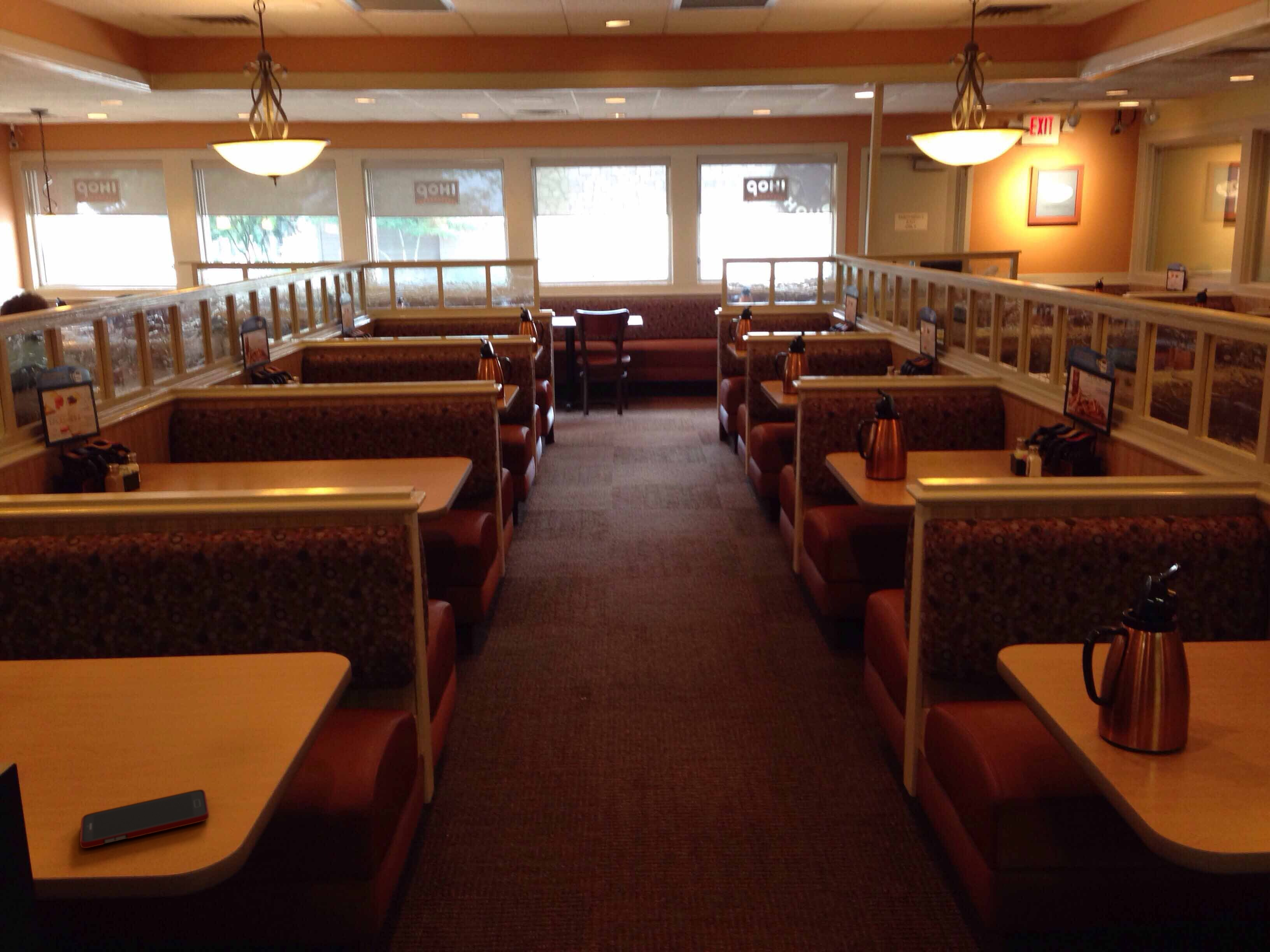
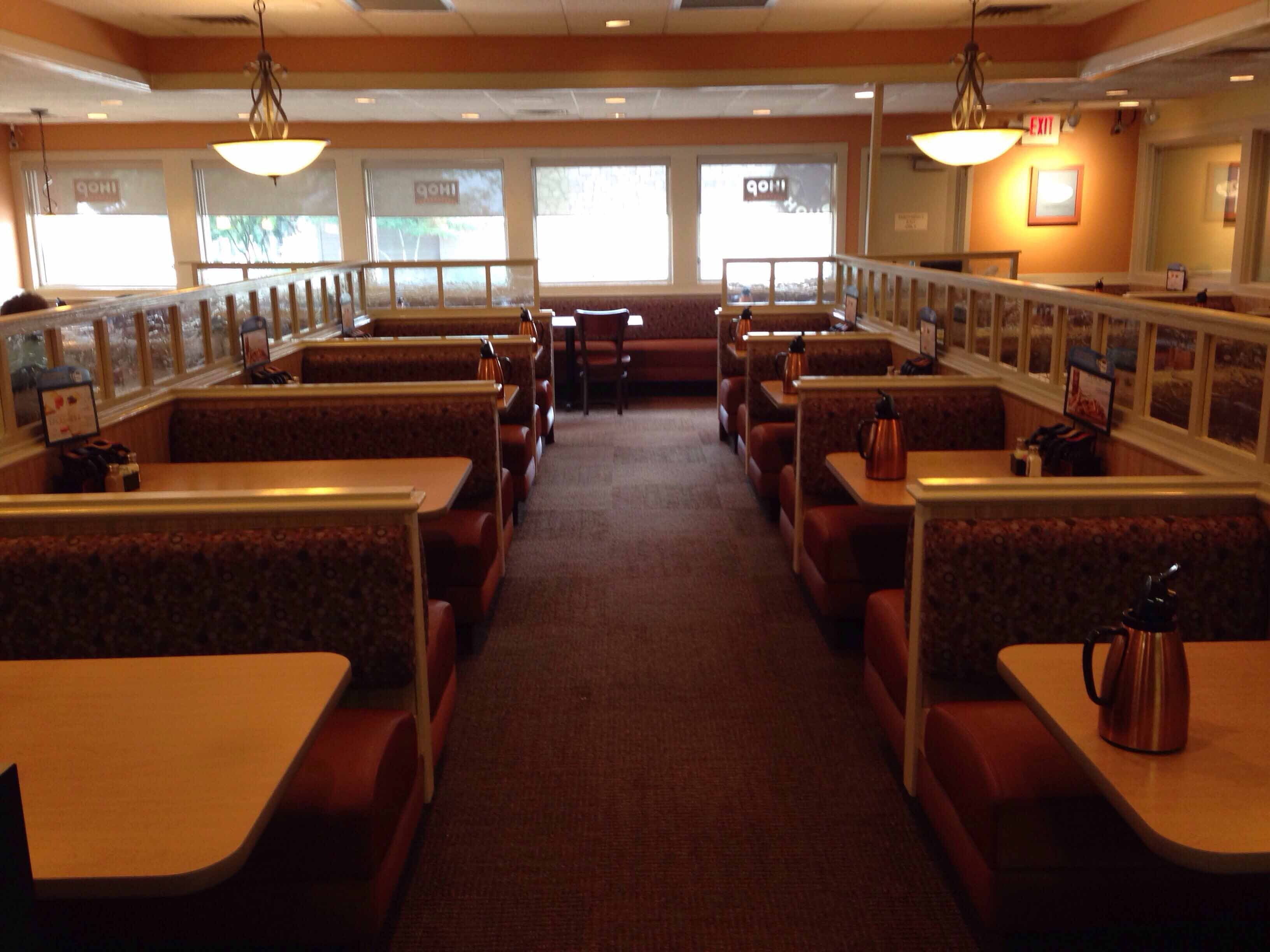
- cell phone (146, 818)
